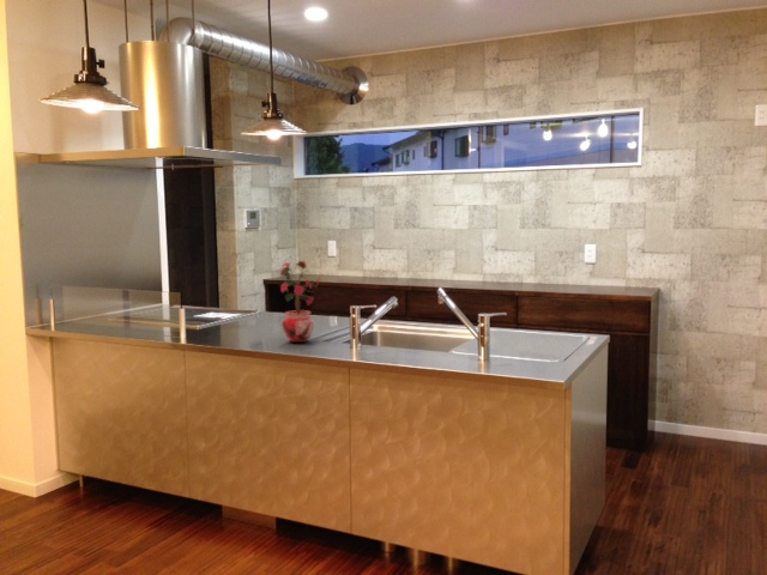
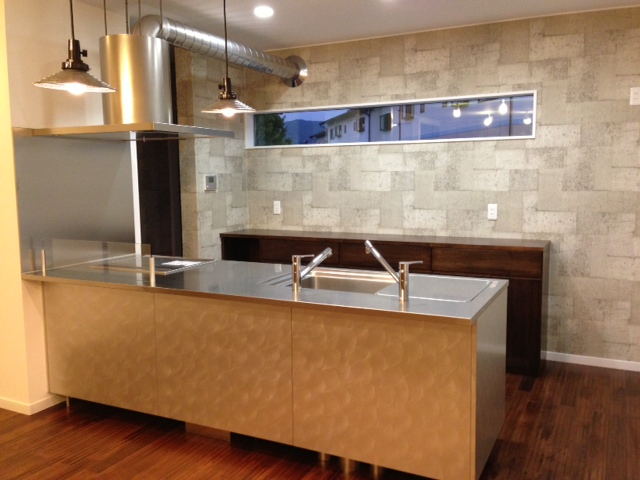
- potted plant (296, 299)
